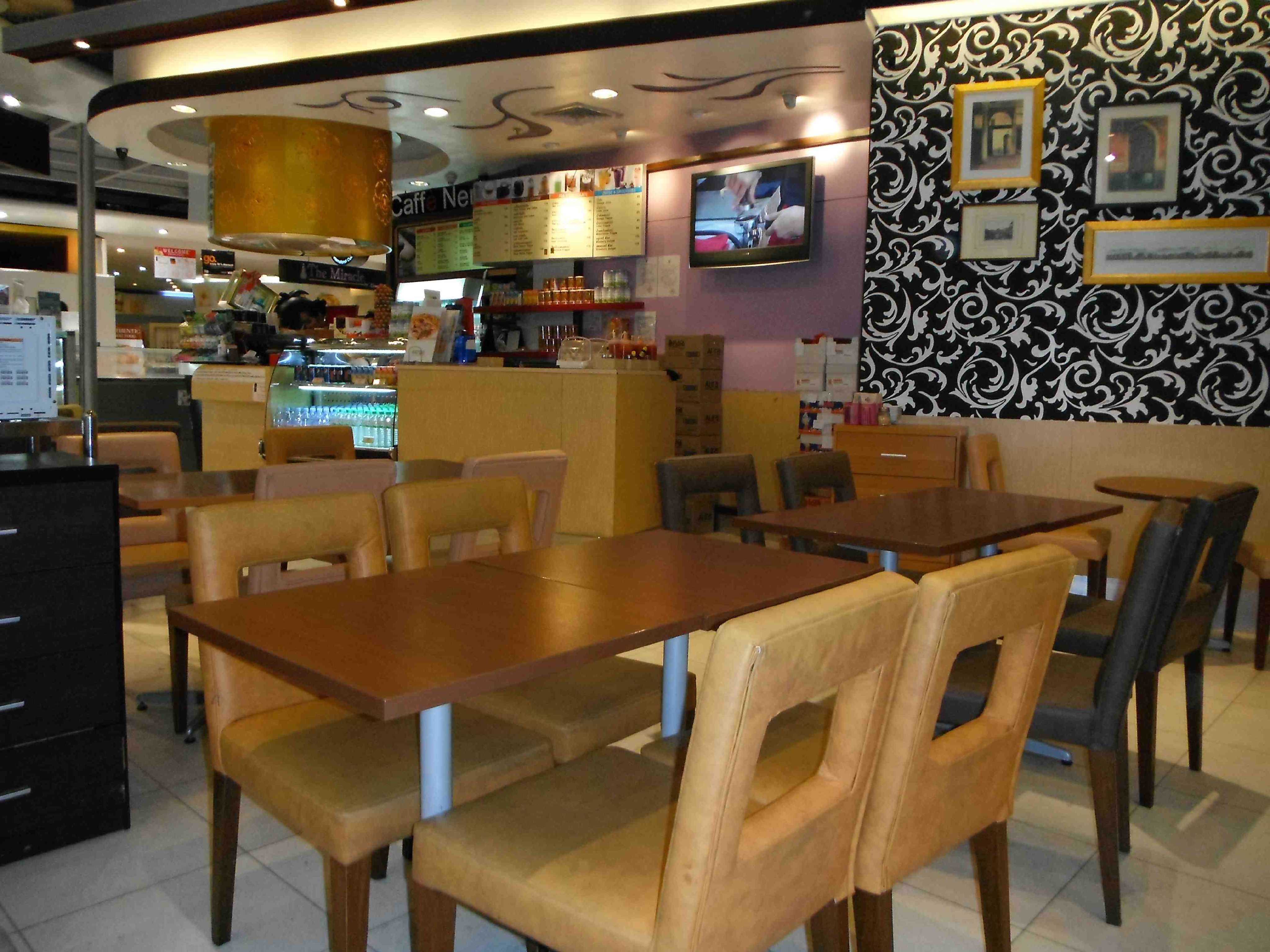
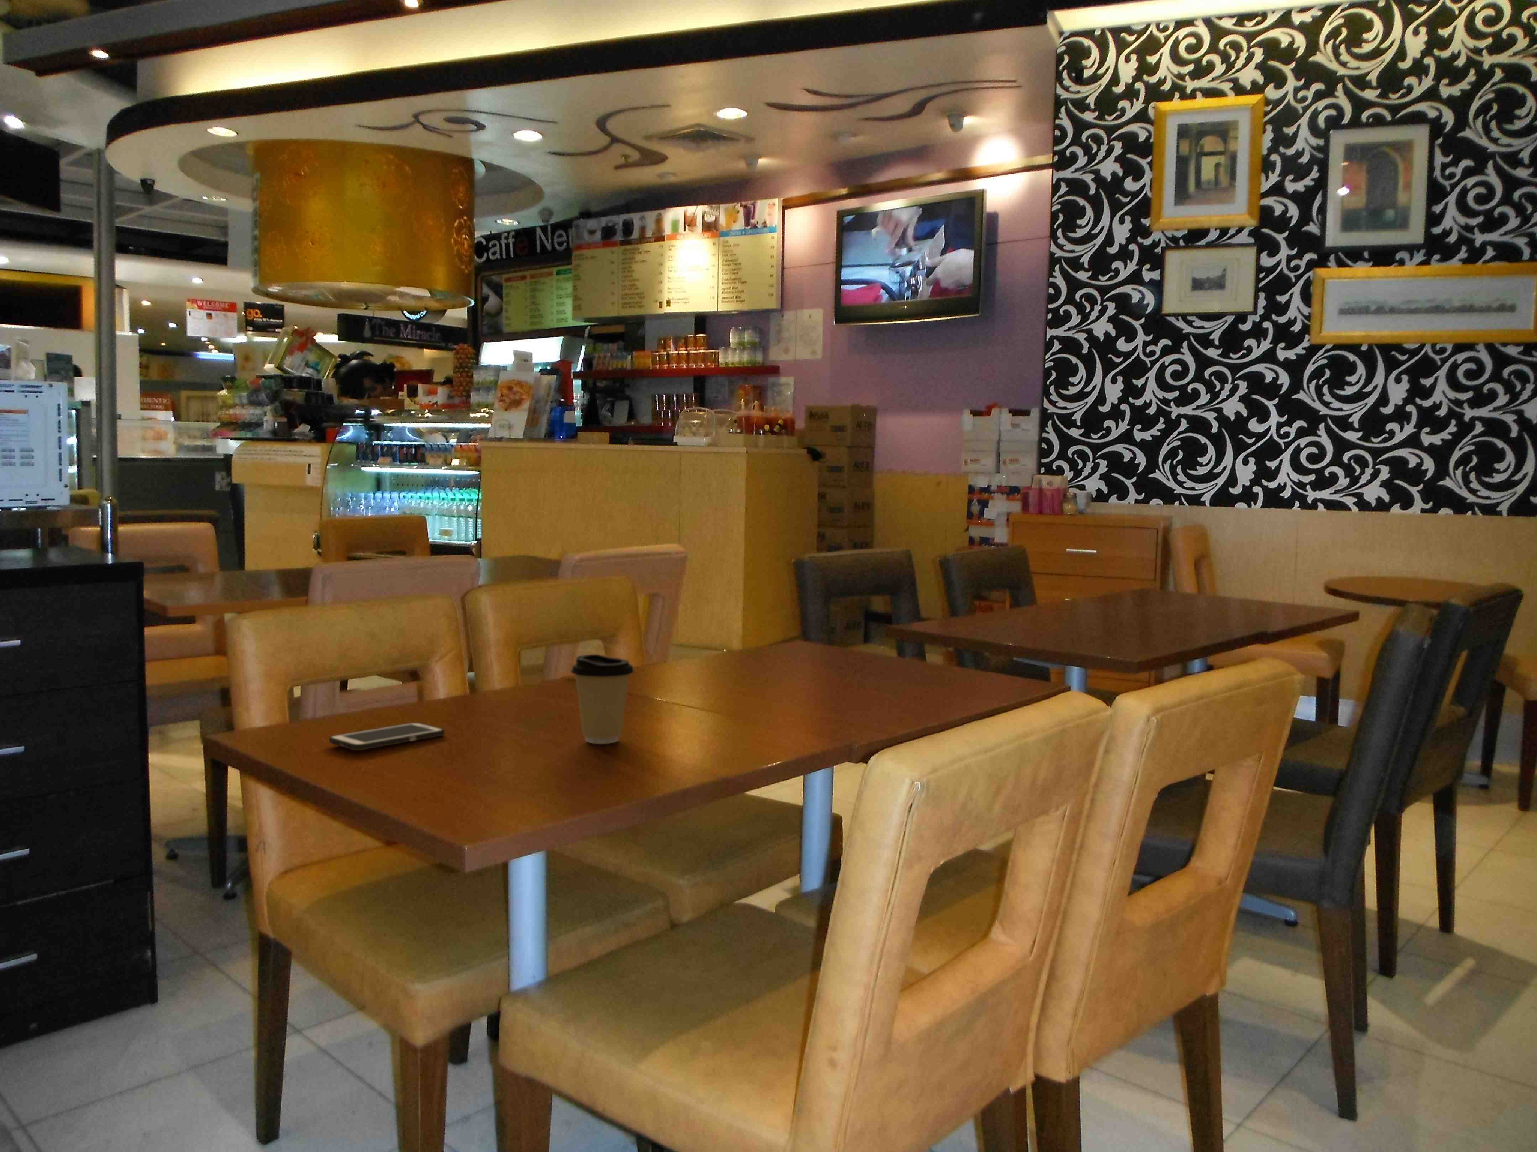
+ cell phone (388, 736)
+ coffee cup (603, 699)
